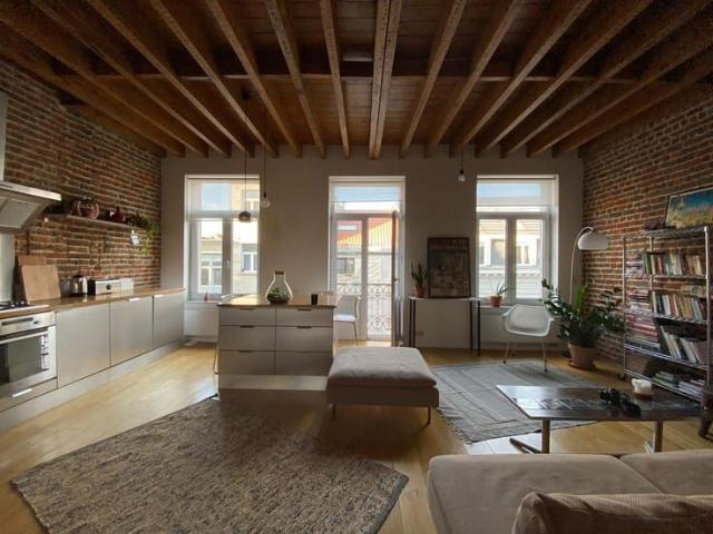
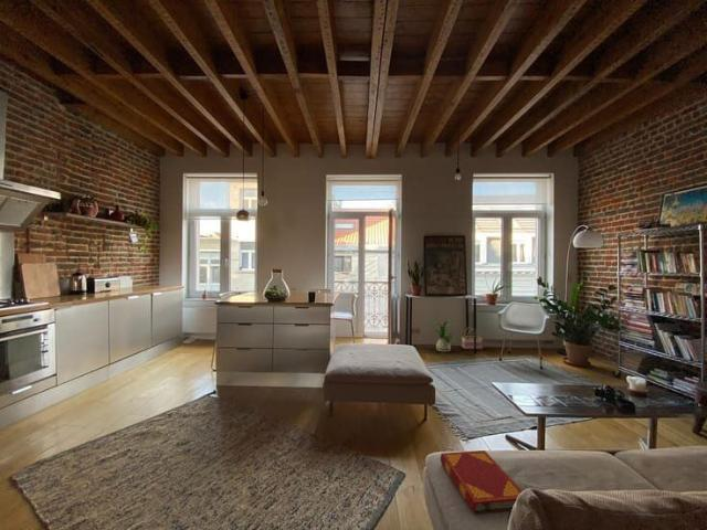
+ hardback book (479, 478)
+ house plant (443, 333)
+ basket (472, 338)
